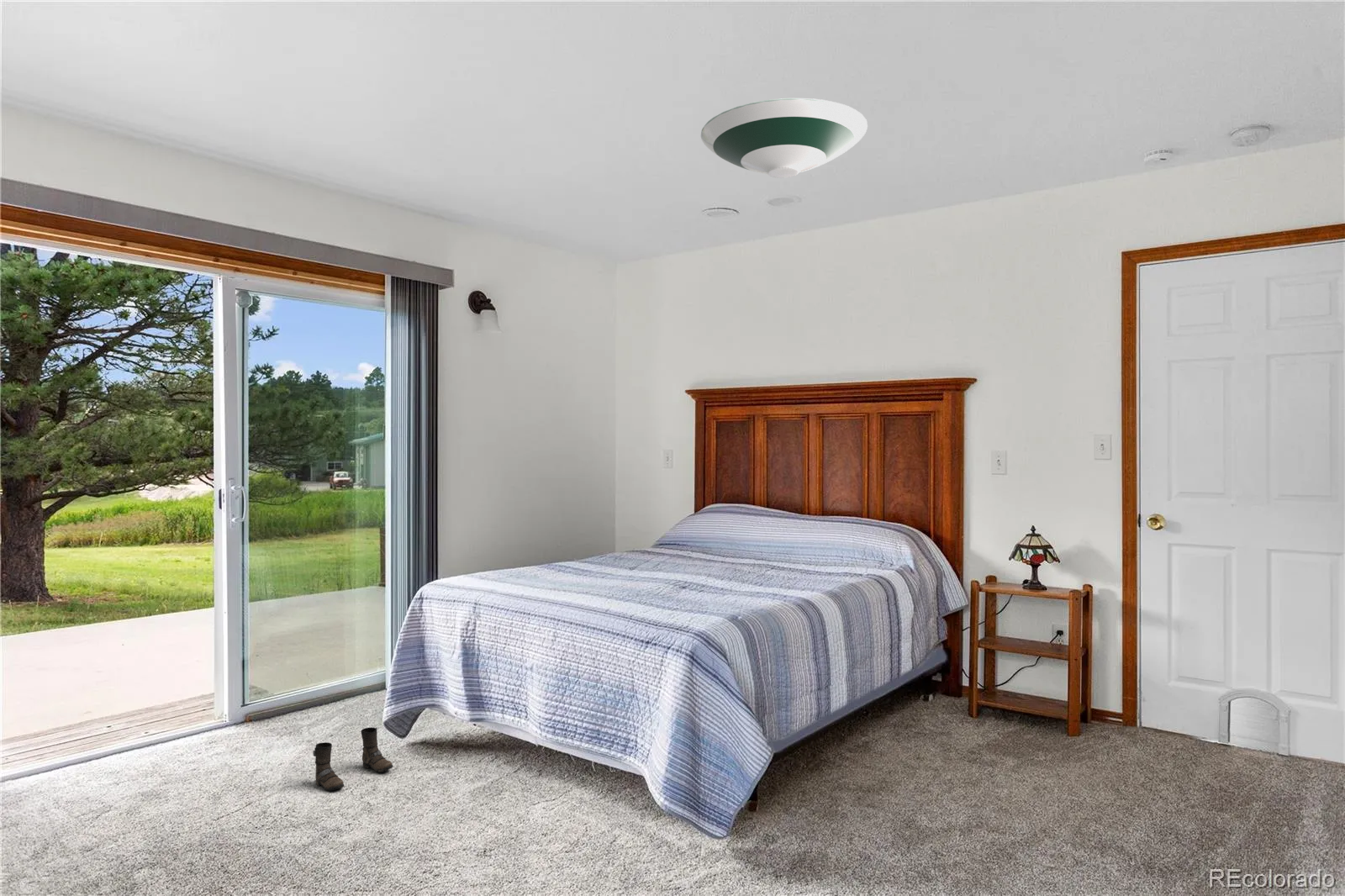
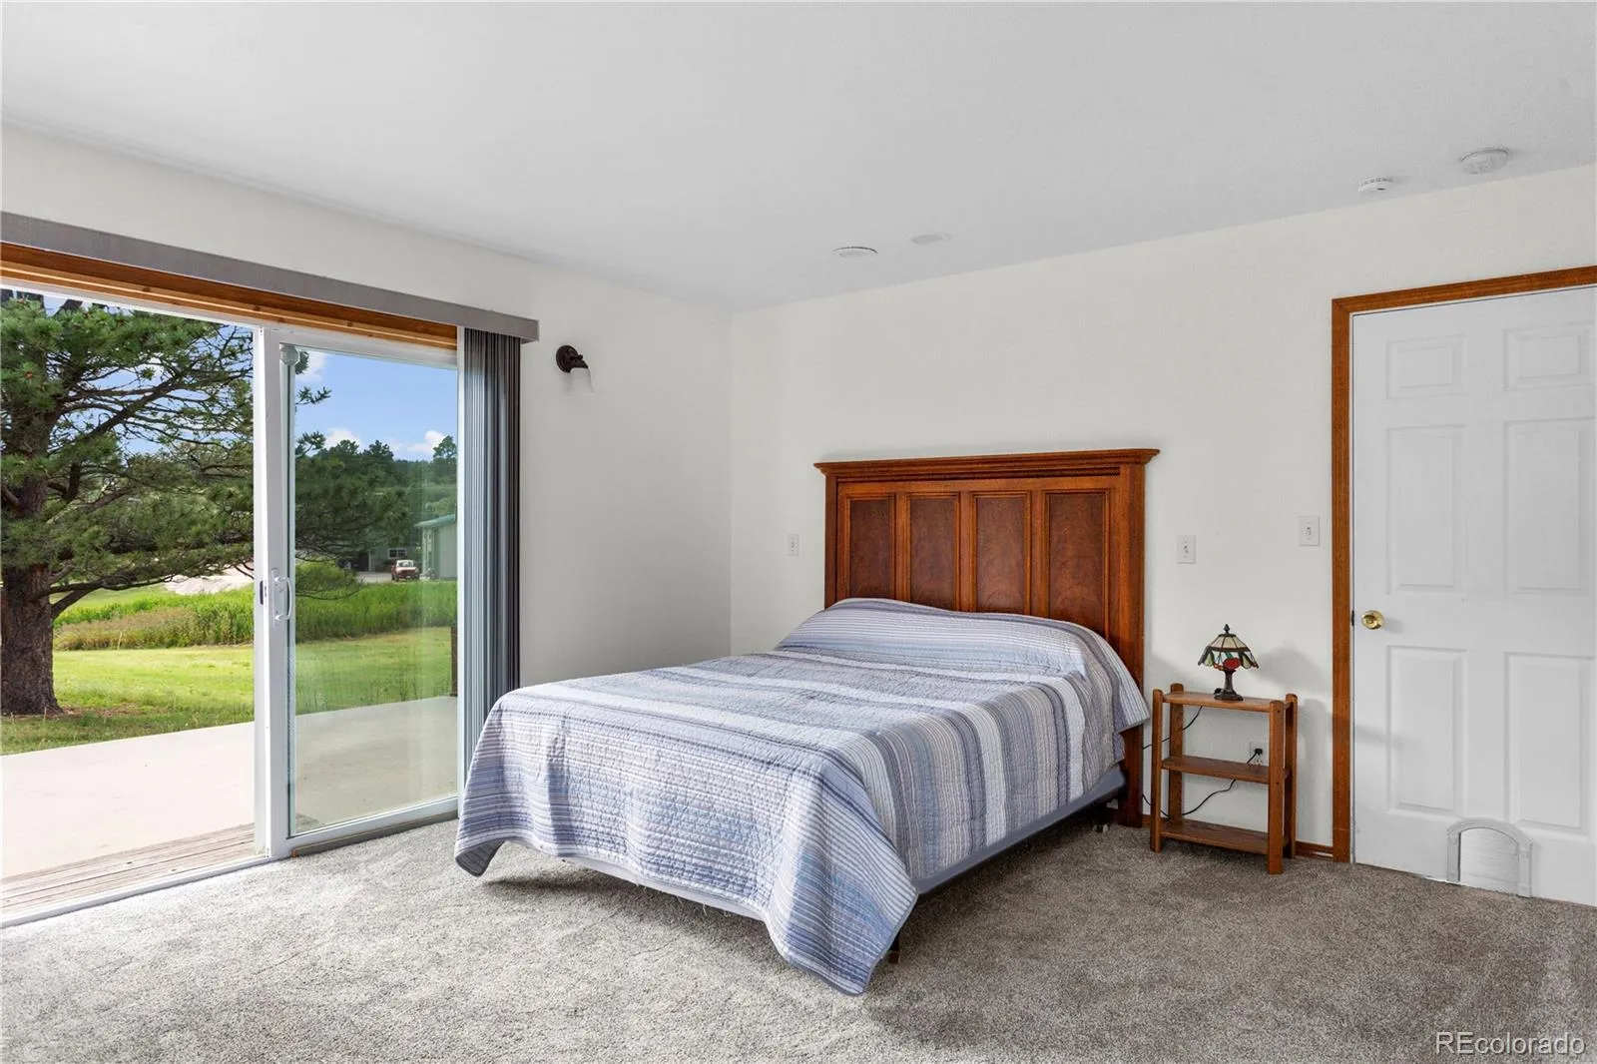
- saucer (783, 153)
- boots (362, 758)
